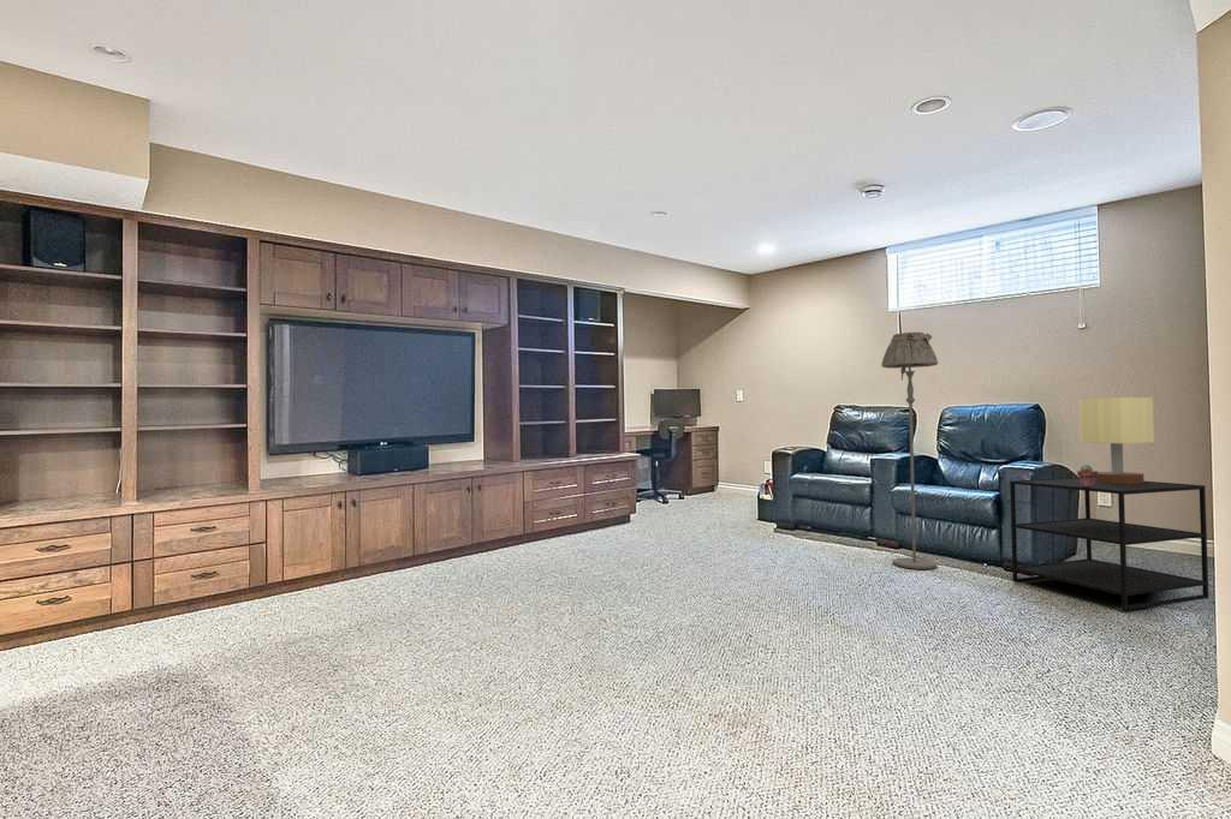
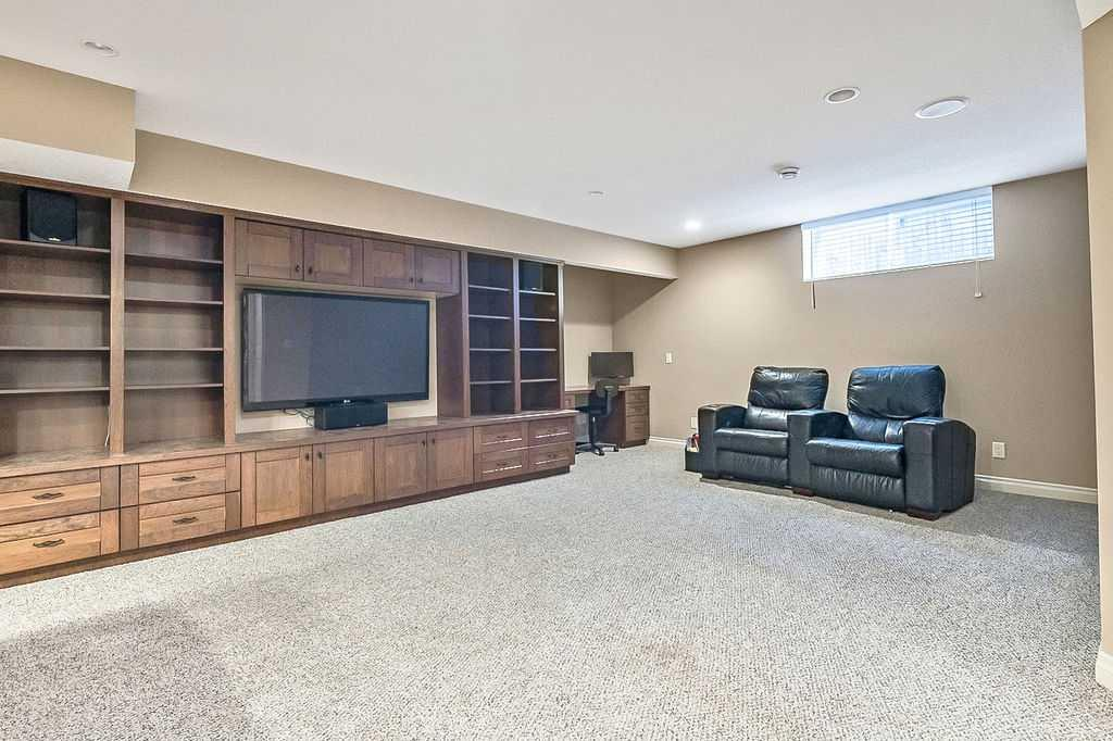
- side table (1104, 536)
- table lamp (1116, 438)
- potted succulent (1087, 474)
- floor lamp (911, 448)
